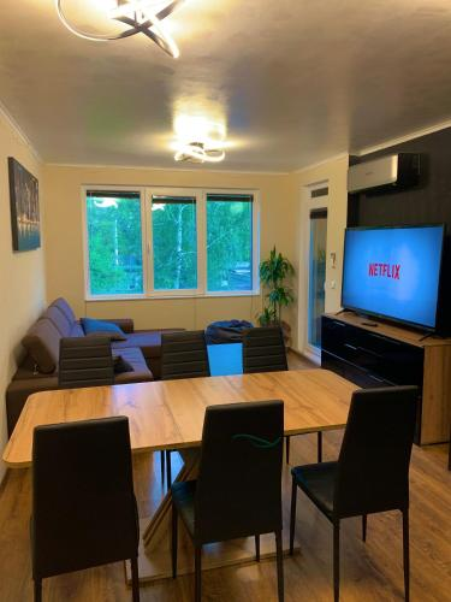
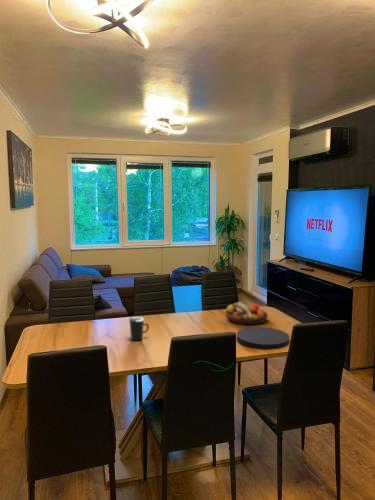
+ mug (139, 328)
+ fruit bowl (246, 311)
+ plate (262, 337)
